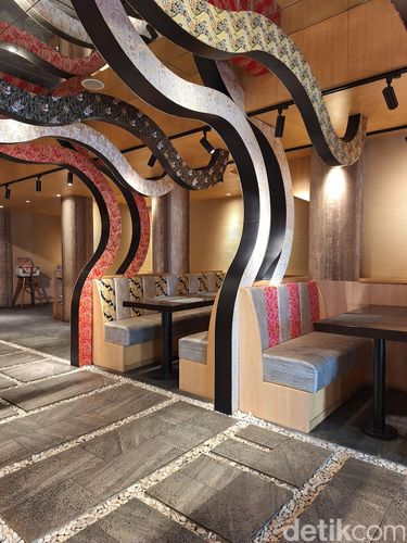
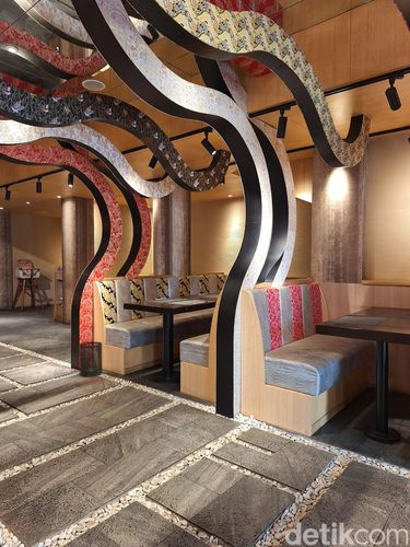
+ trash can (91, 359)
